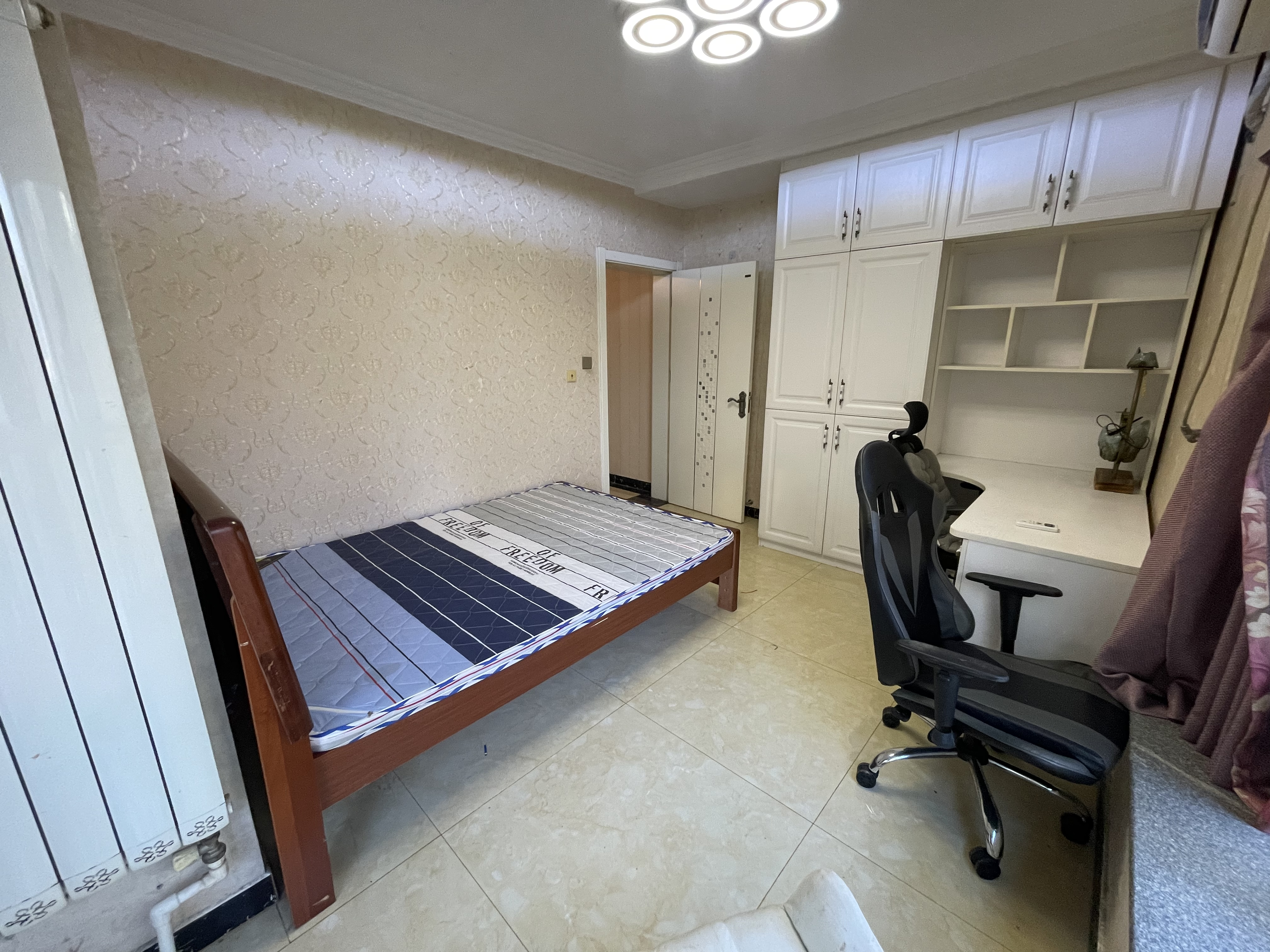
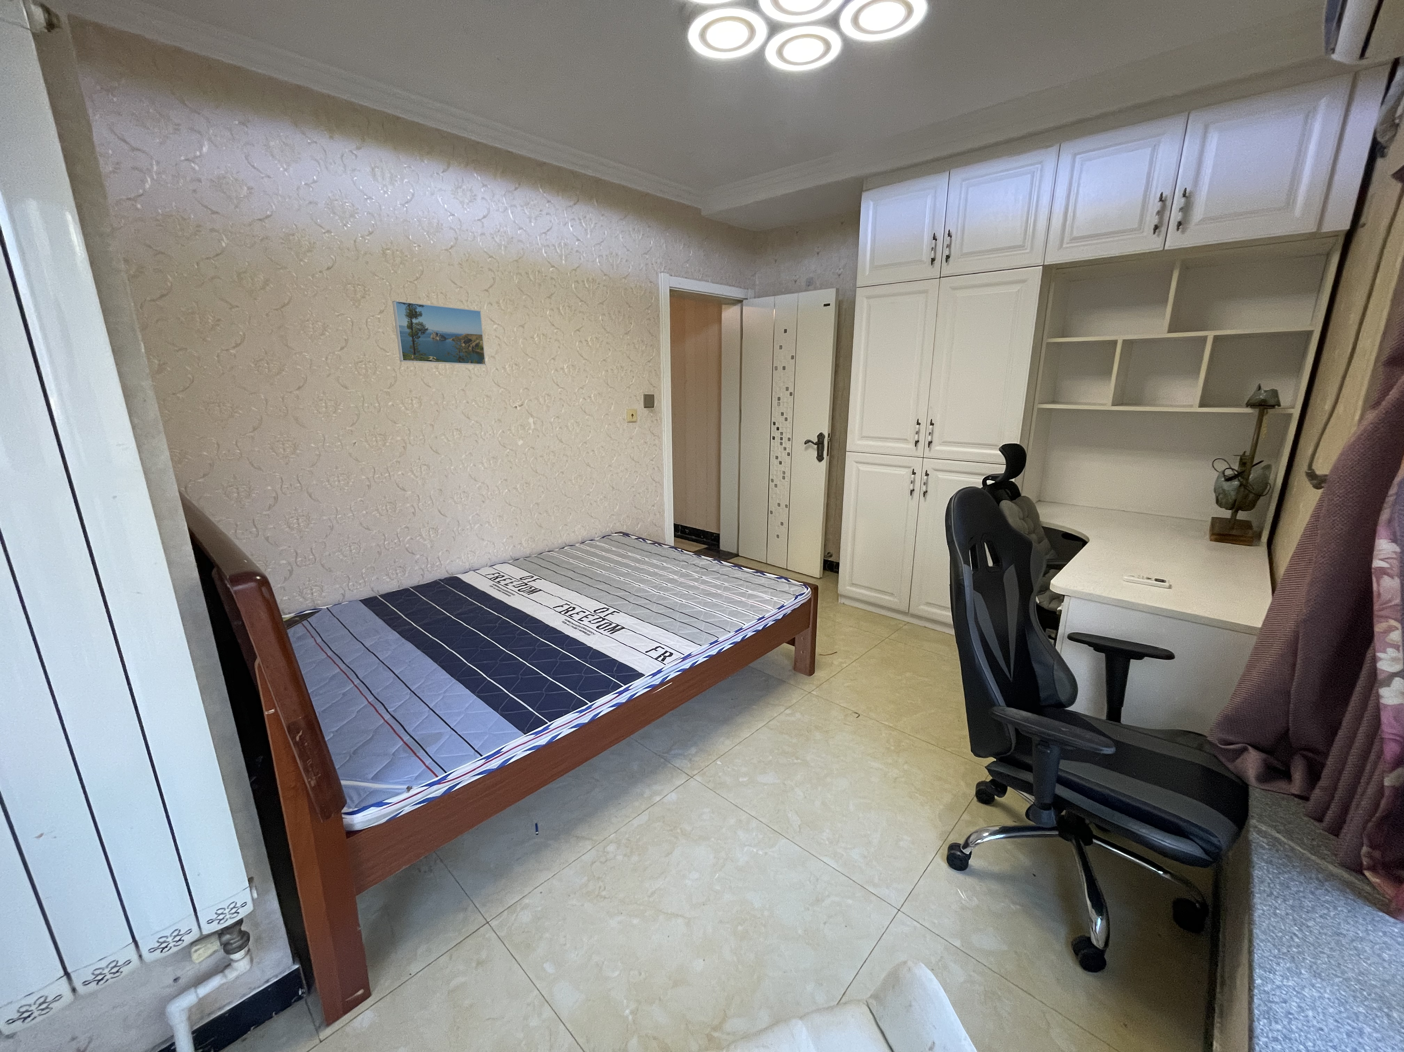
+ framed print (442, 335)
